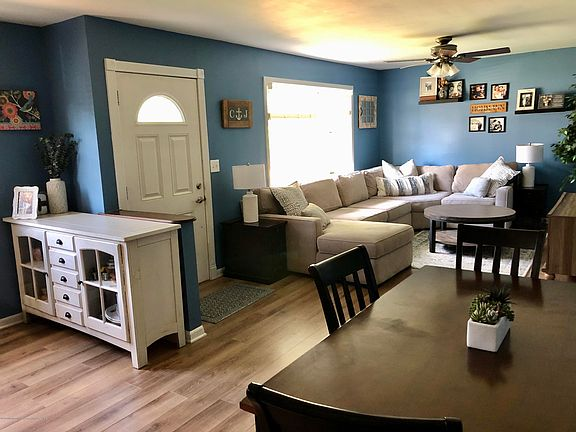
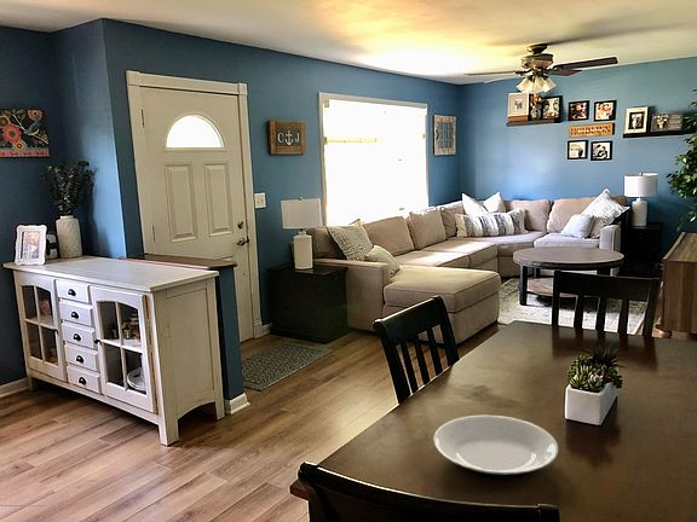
+ plate (494, 448)
